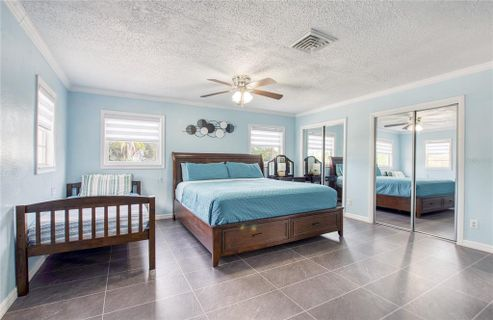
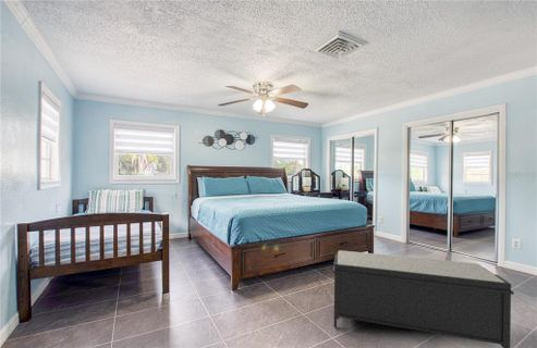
+ bench (407, 295)
